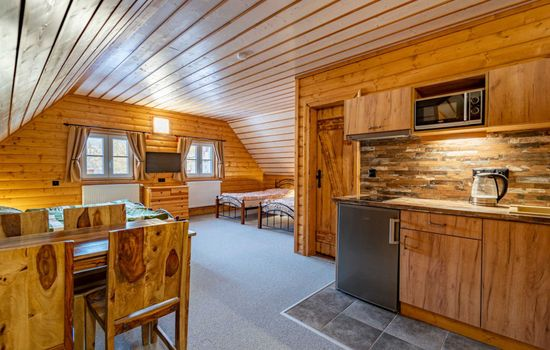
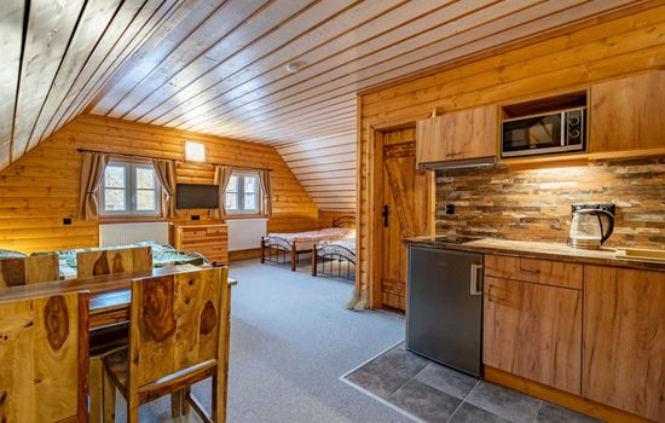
+ boots (357, 299)
